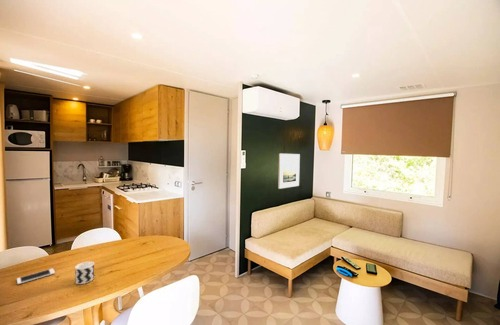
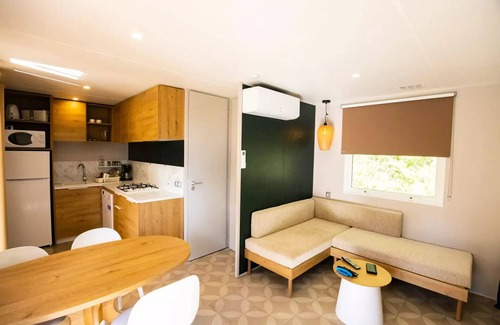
- cup (84, 271)
- cell phone (36, 275)
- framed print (289, 170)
